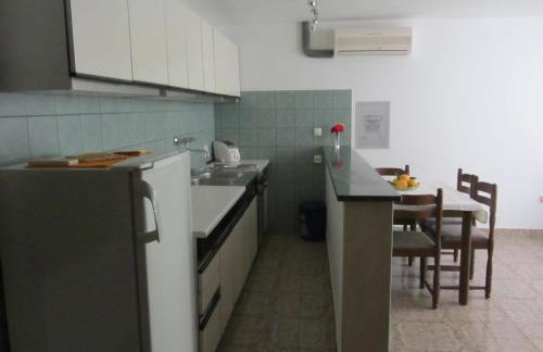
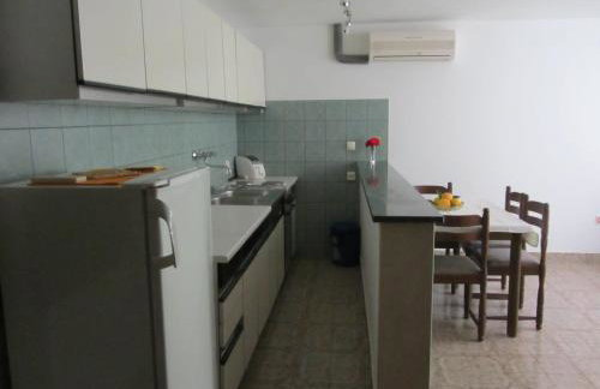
- wall art (371, 125)
